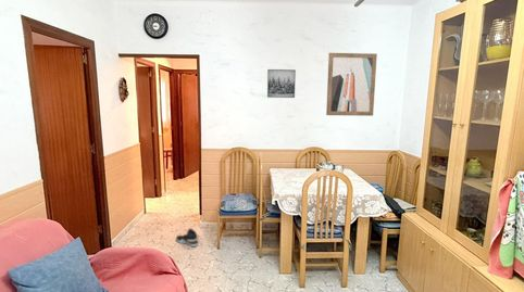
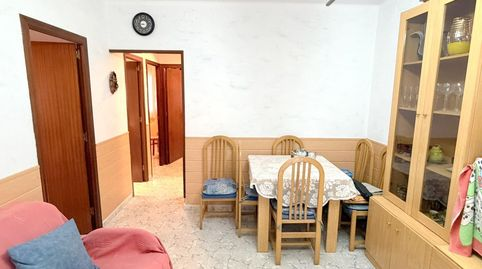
- sneaker (187, 234)
- wall art (351, 85)
- wall art (280, 84)
